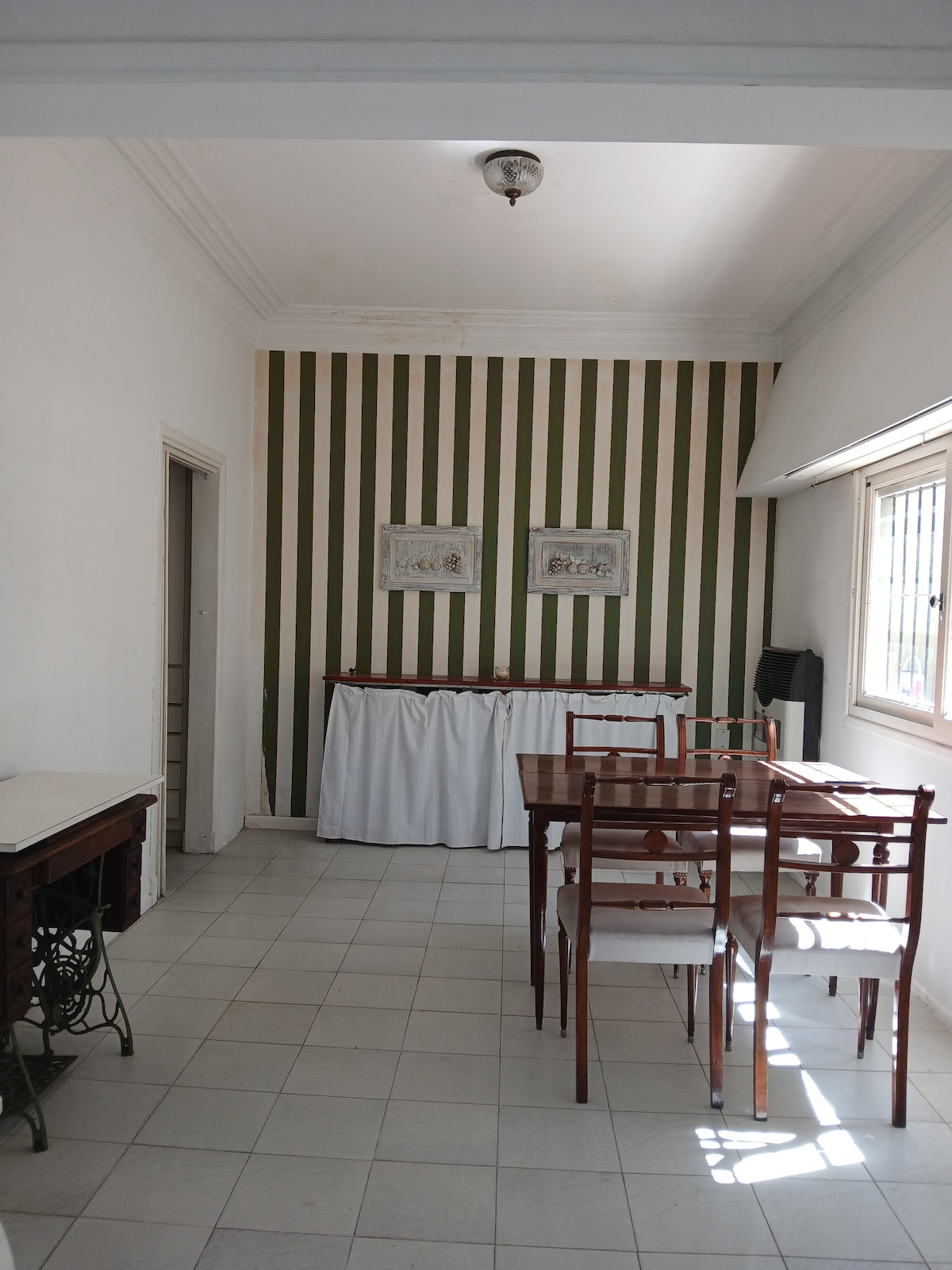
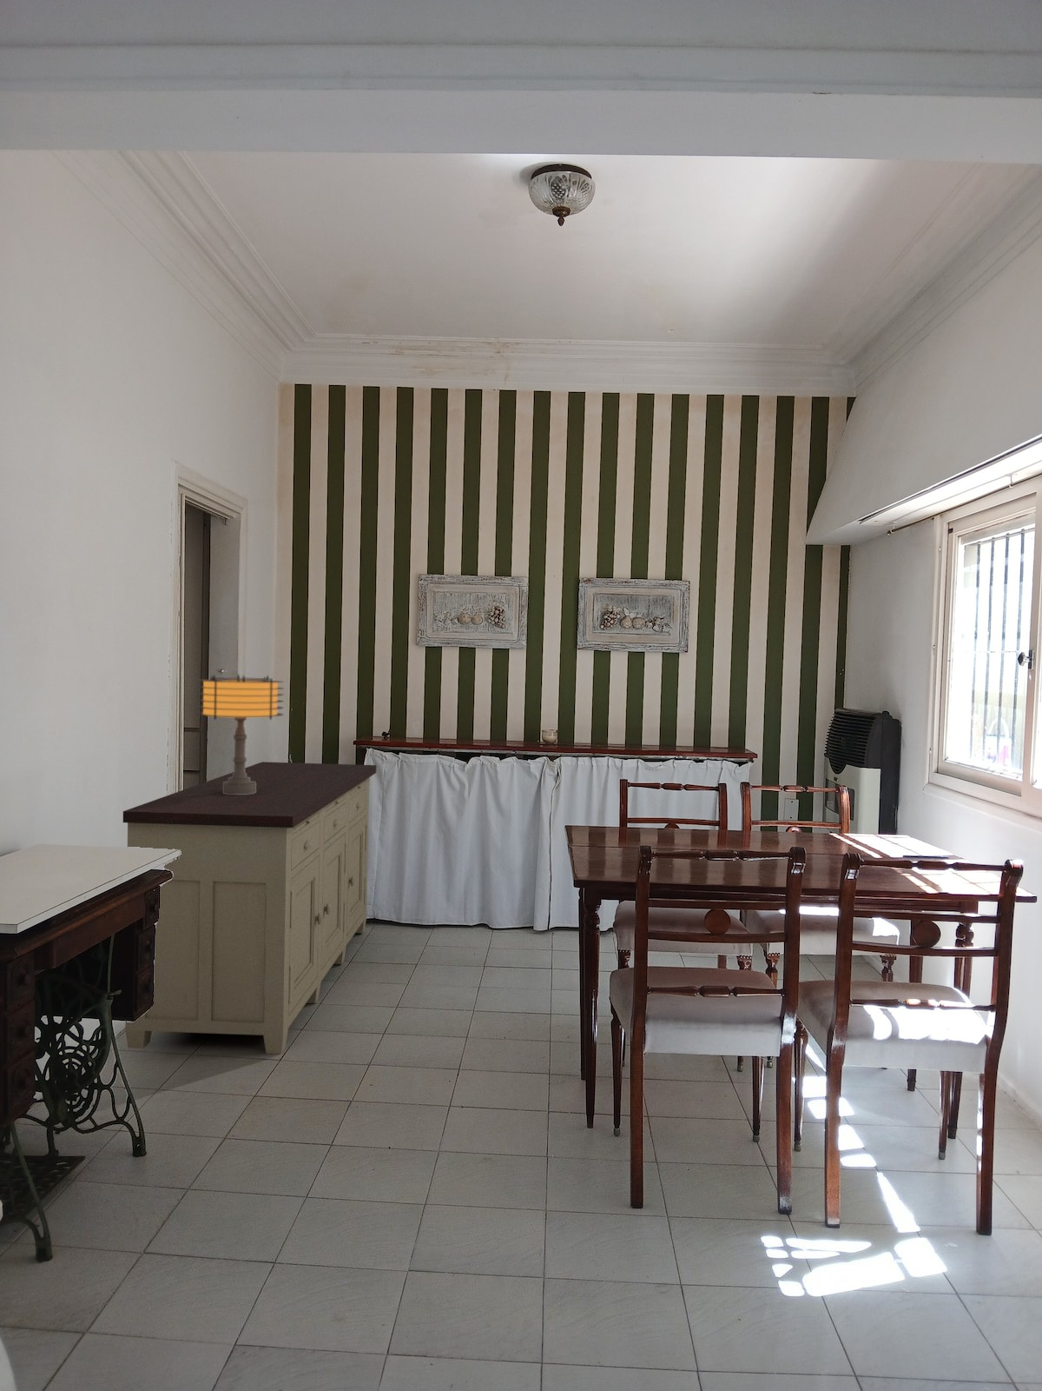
+ sideboard (273, 882)
+ table lamp (240, 733)
